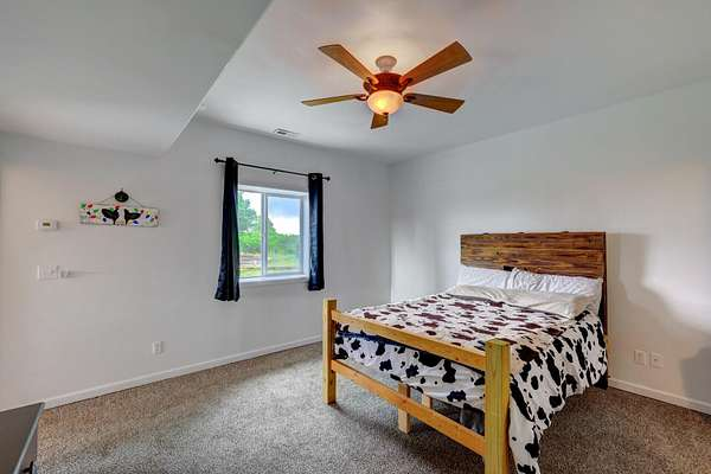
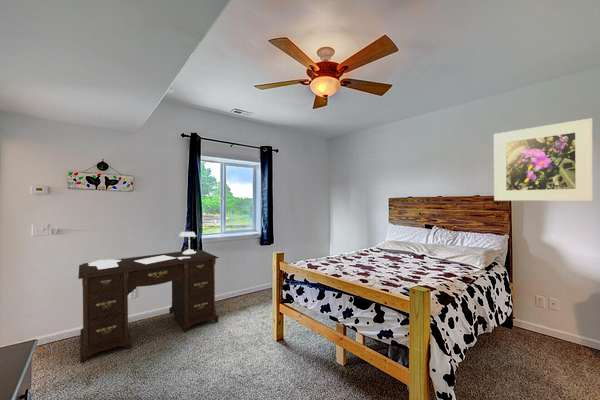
+ desk (153, 281)
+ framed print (538, 163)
